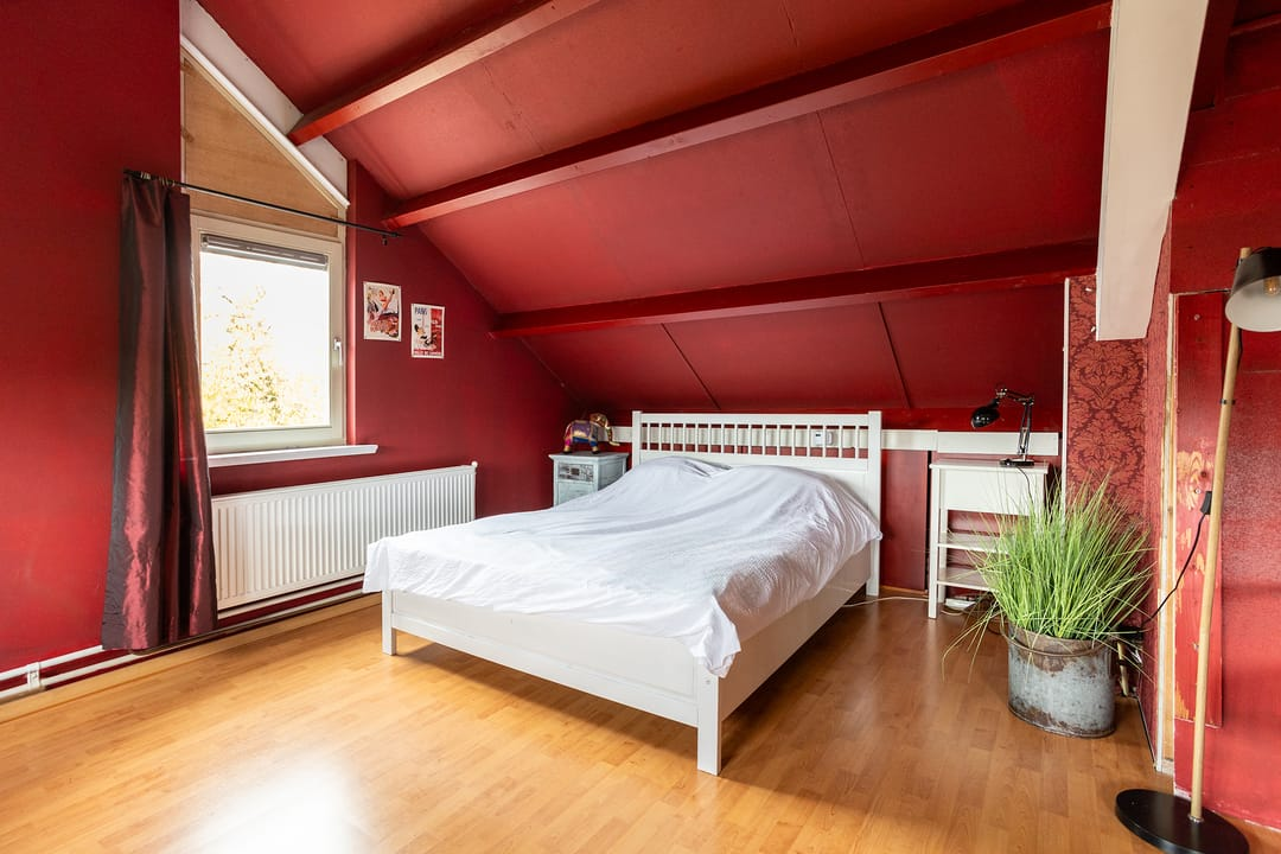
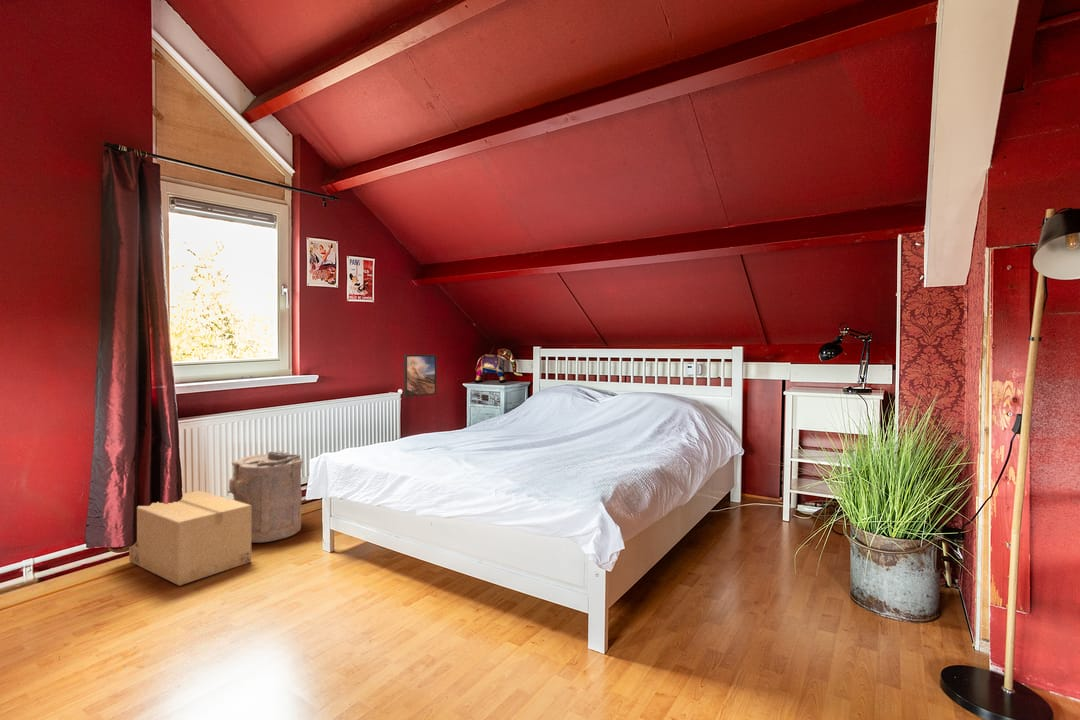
+ cardboard box (190, 533)
+ laundry hamper (264, 492)
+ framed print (420, 375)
